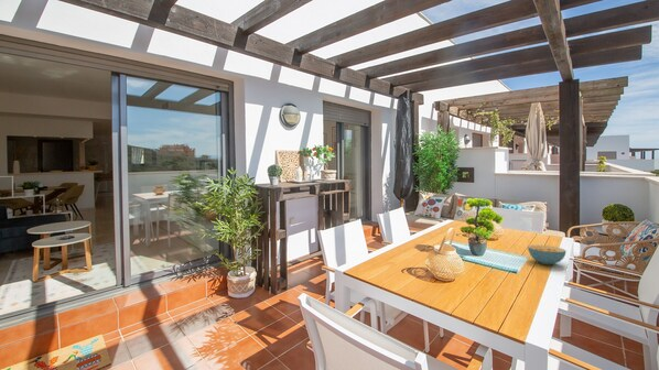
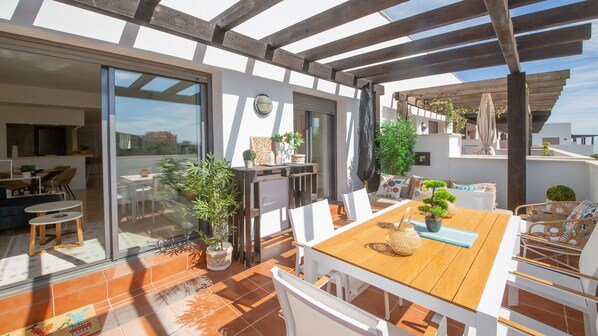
- cereal bowl (545, 255)
